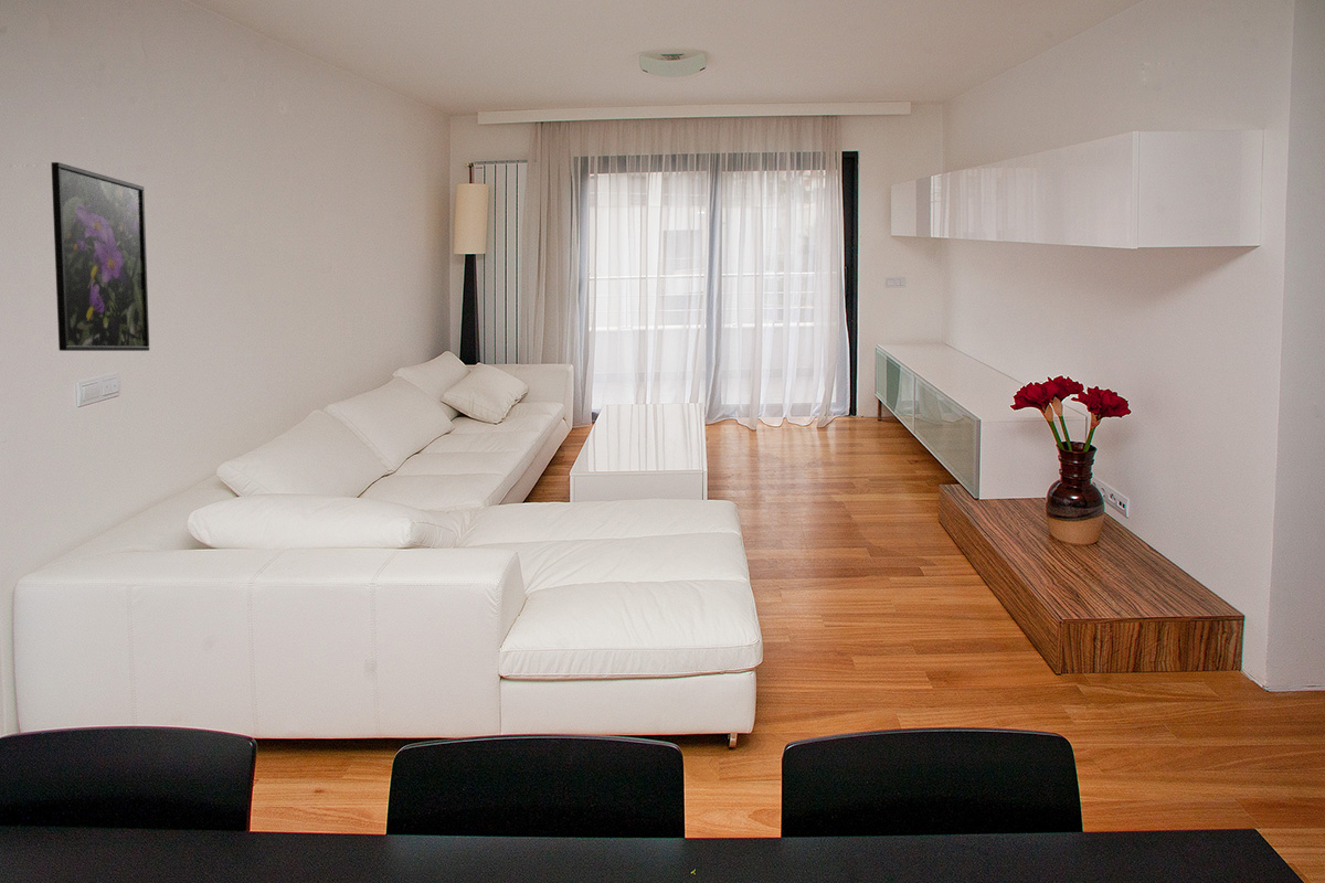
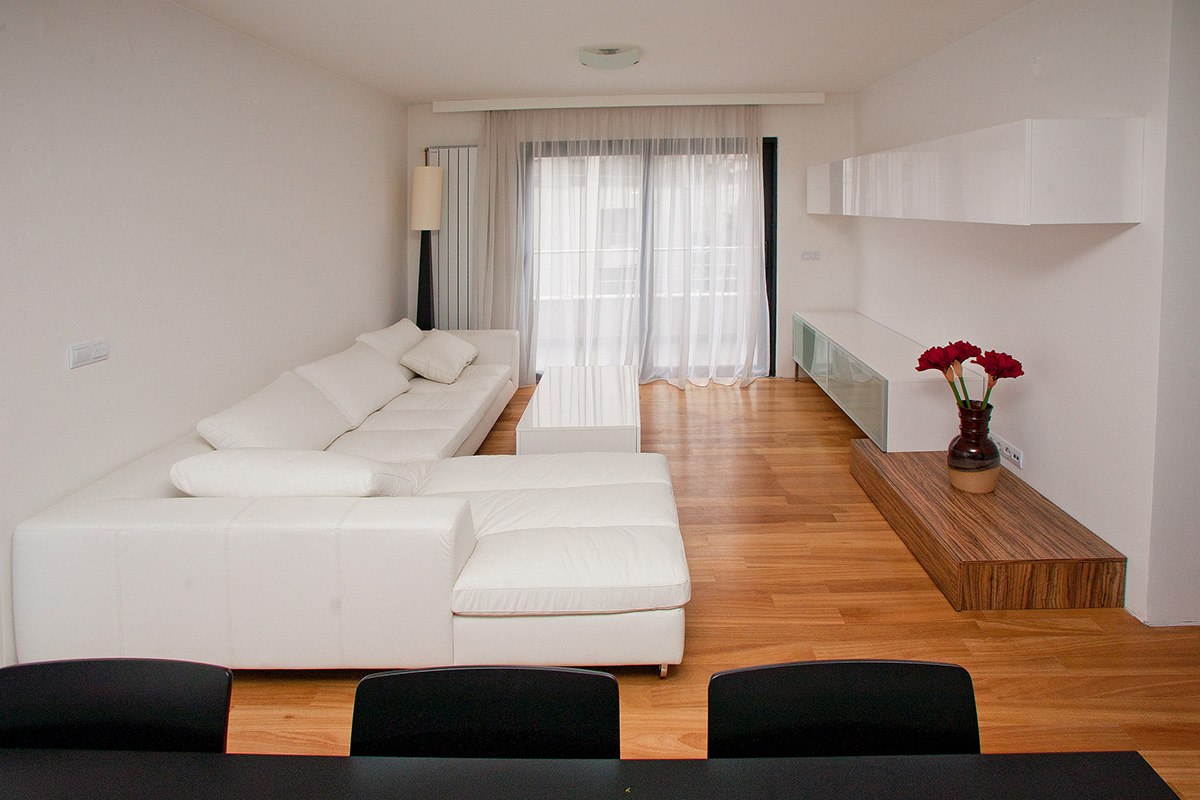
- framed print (104, 263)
